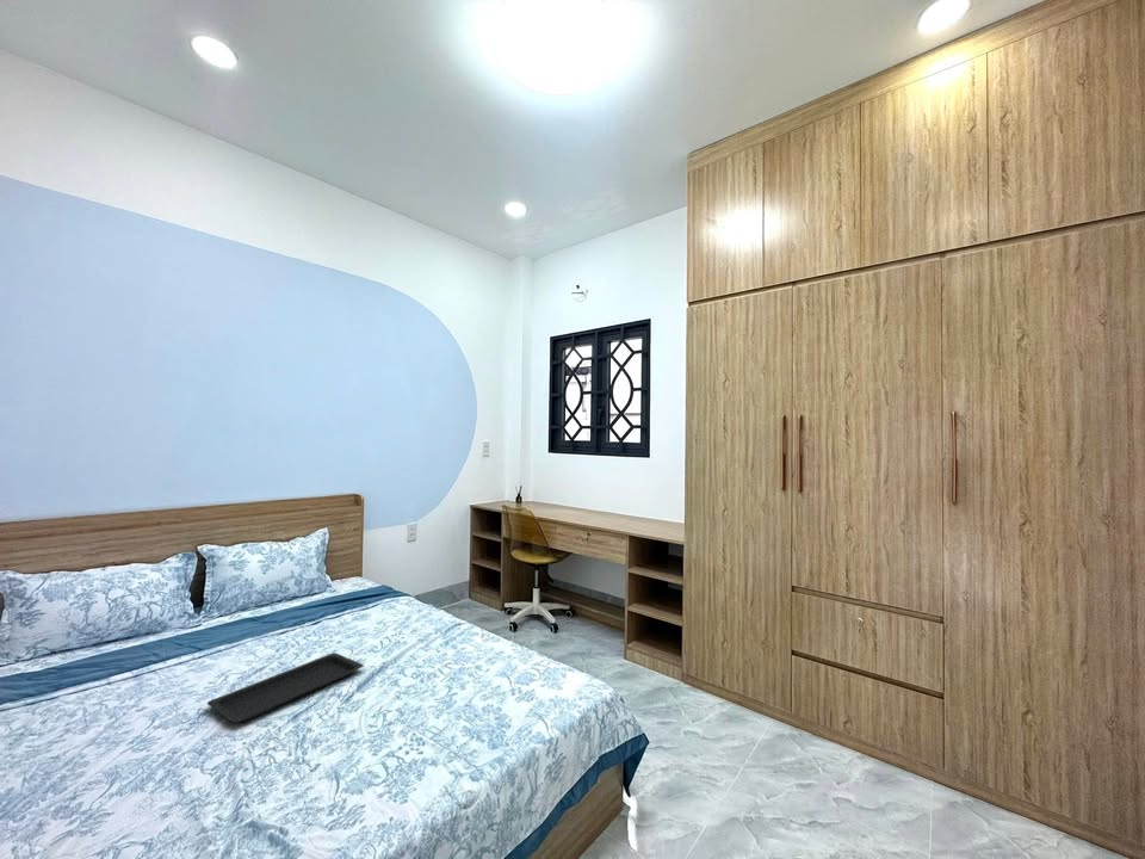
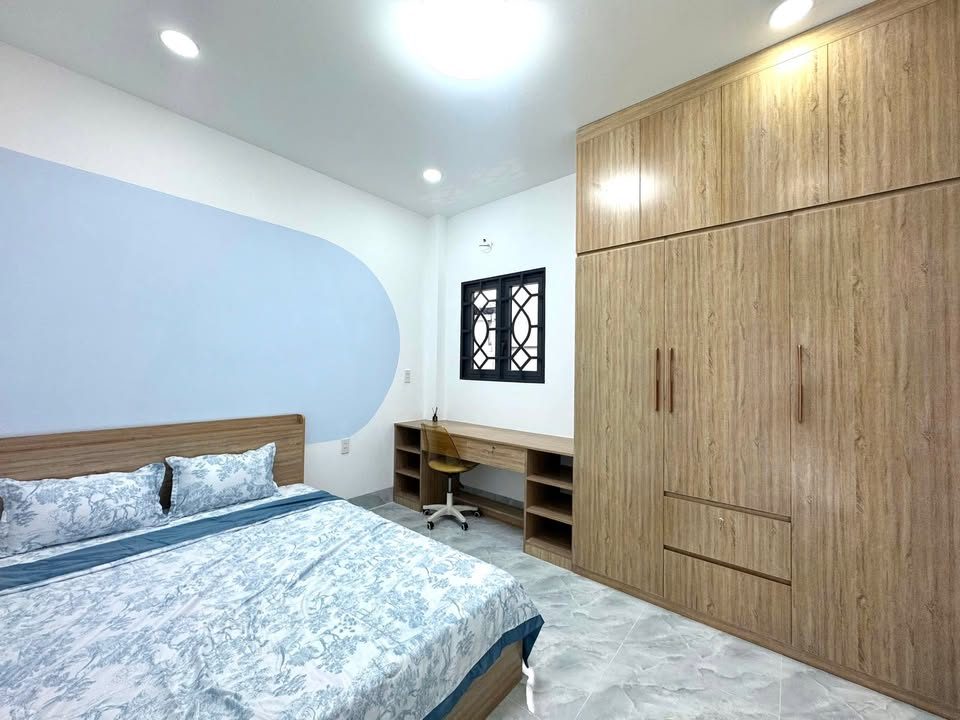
- serving tray (291, 685)
